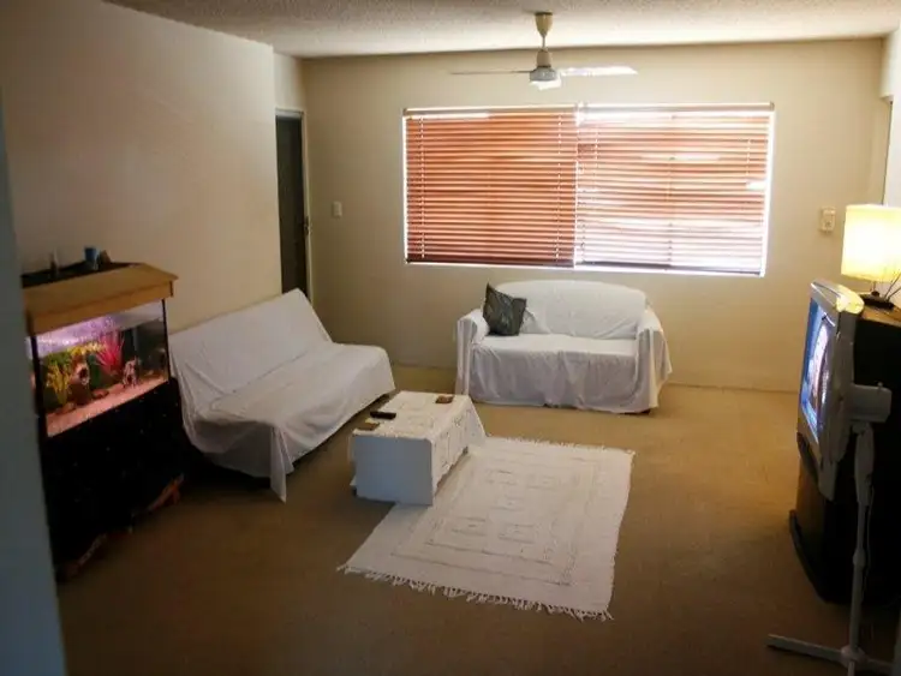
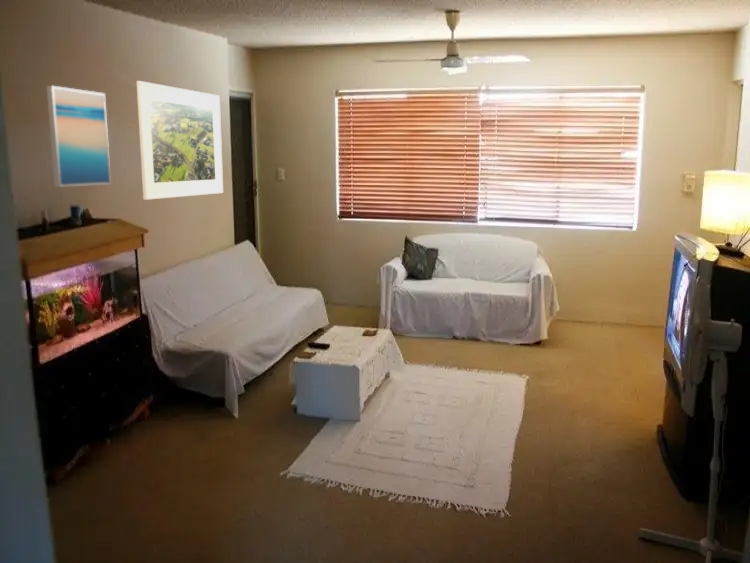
+ wall art (80, 138)
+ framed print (184, 143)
